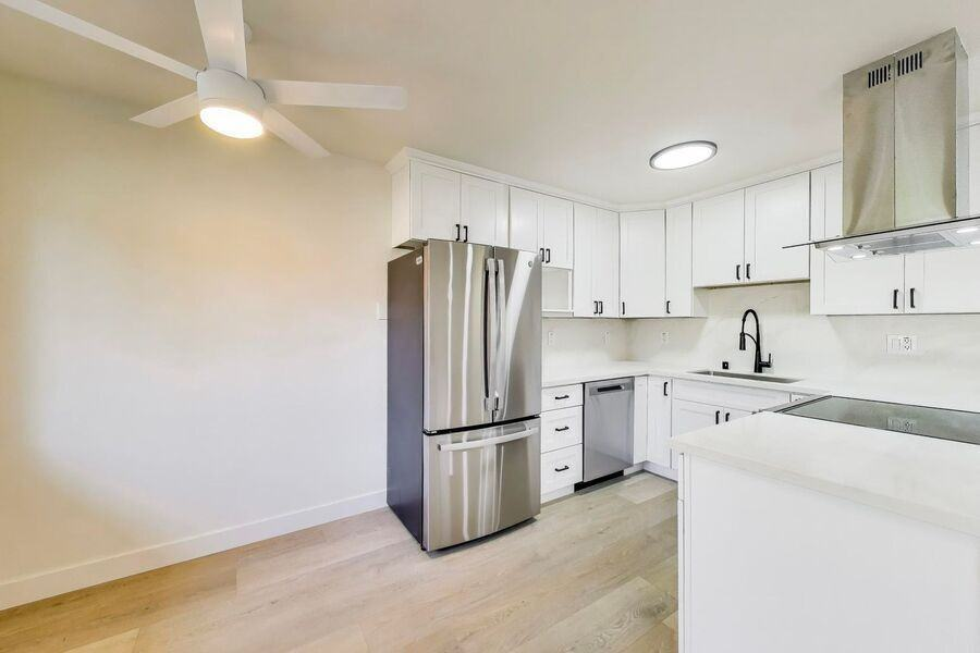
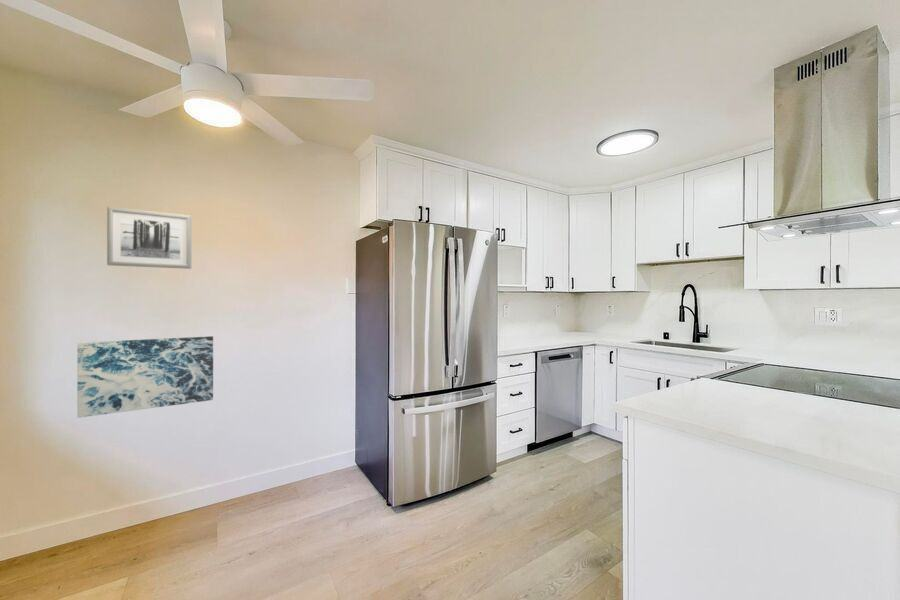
+ wall art (151, 373)
+ wall art (151, 239)
